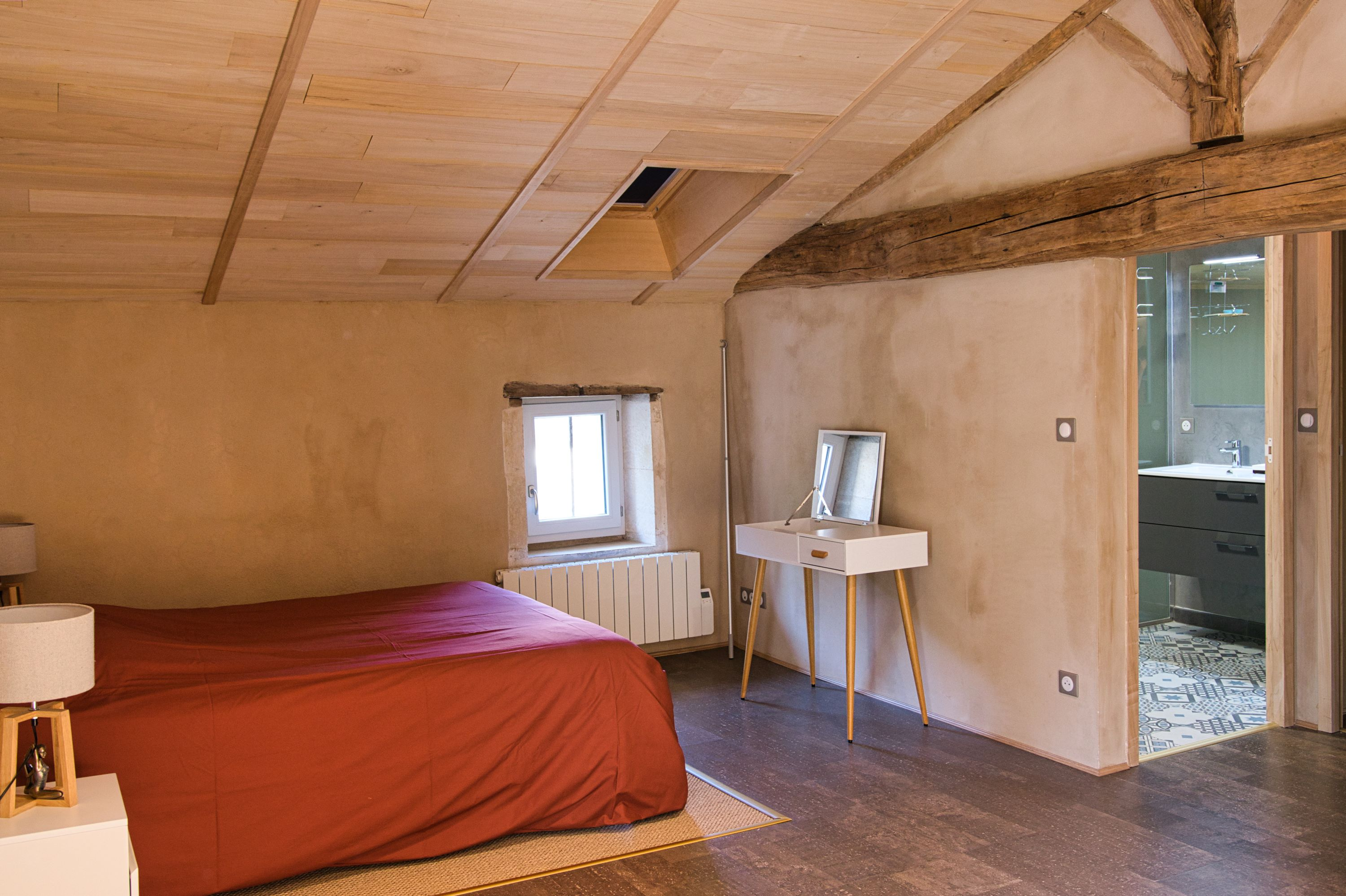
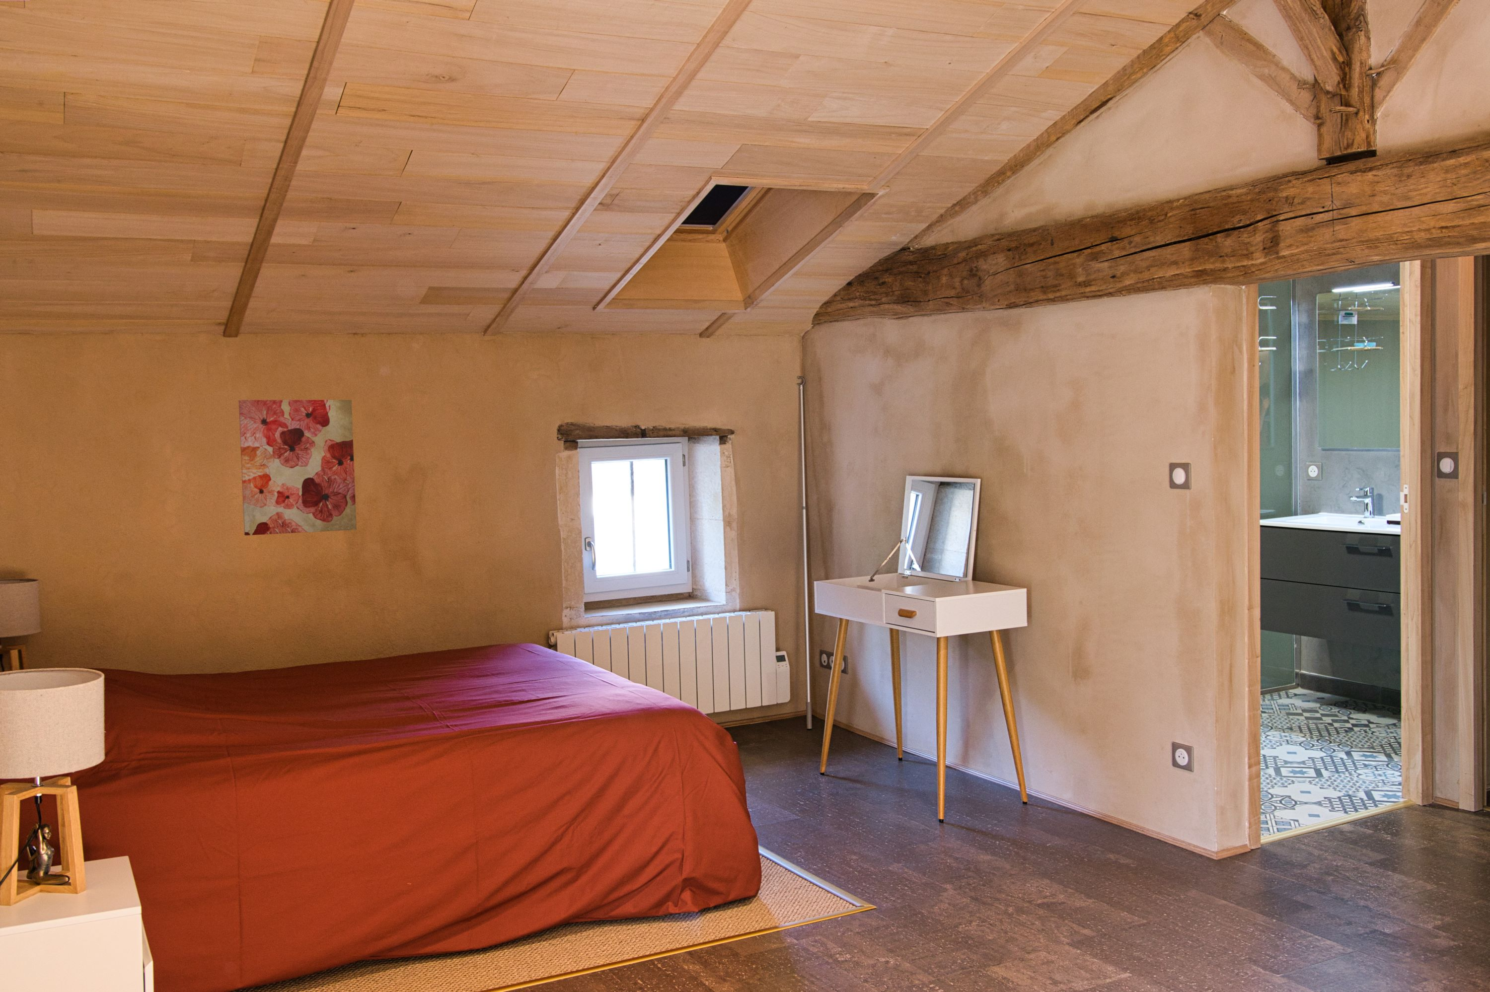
+ wall art (299, 466)
